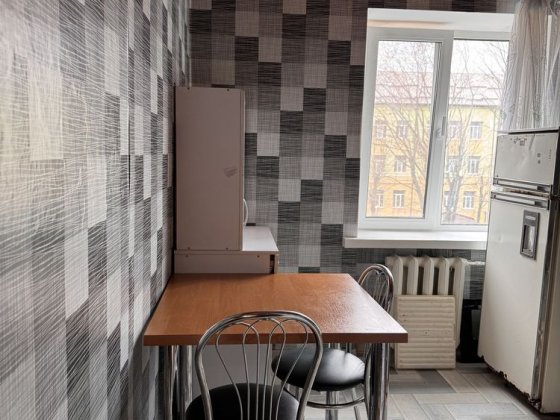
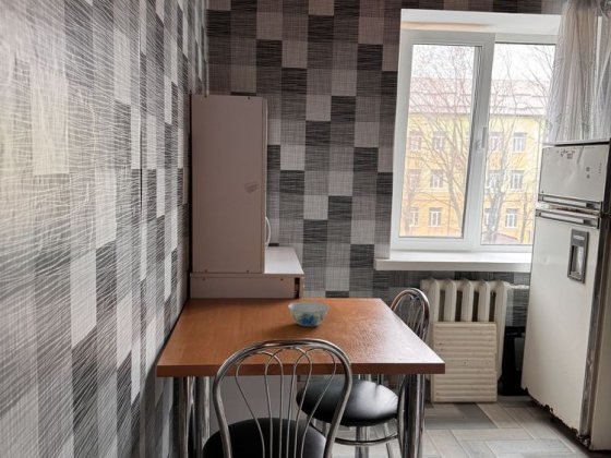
+ chinaware (308, 315)
